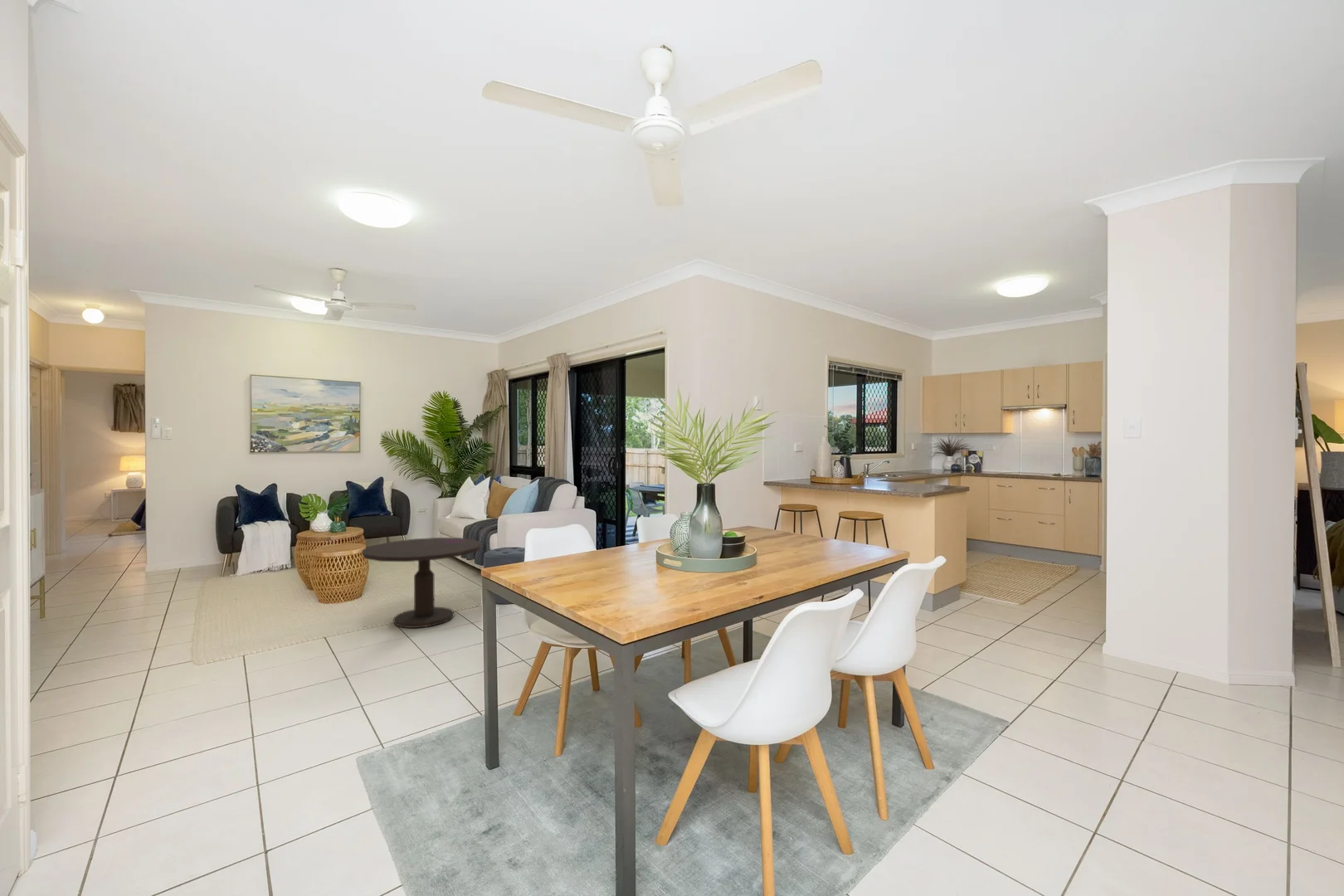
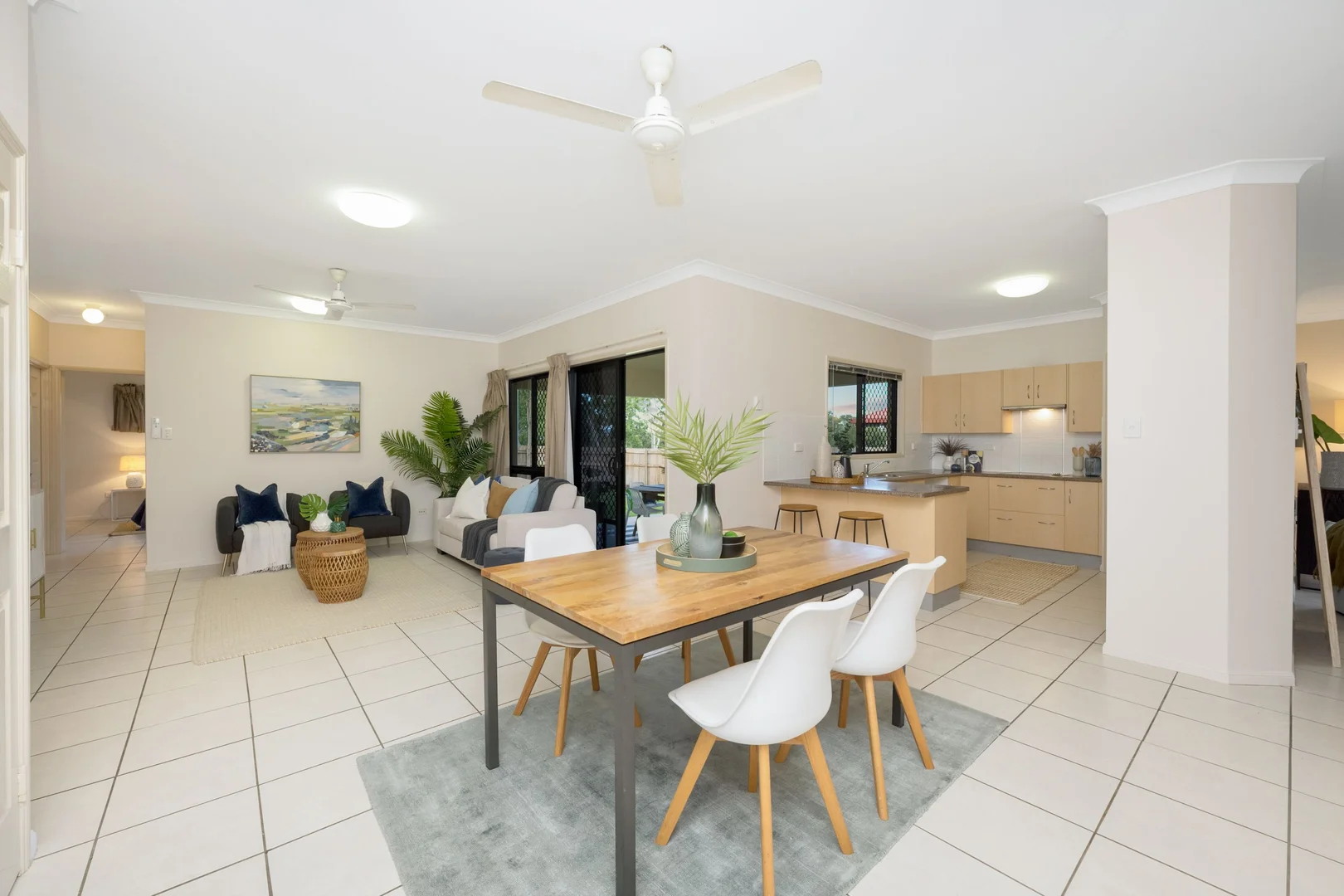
- side table (424, 582)
